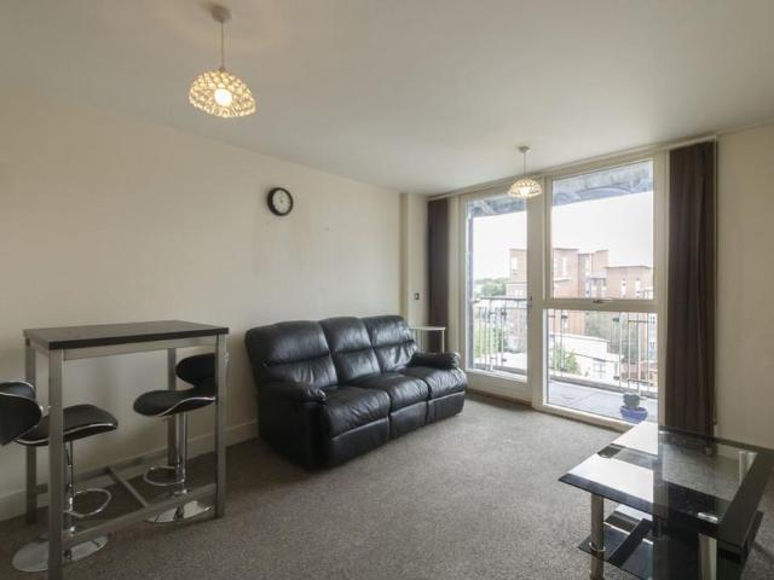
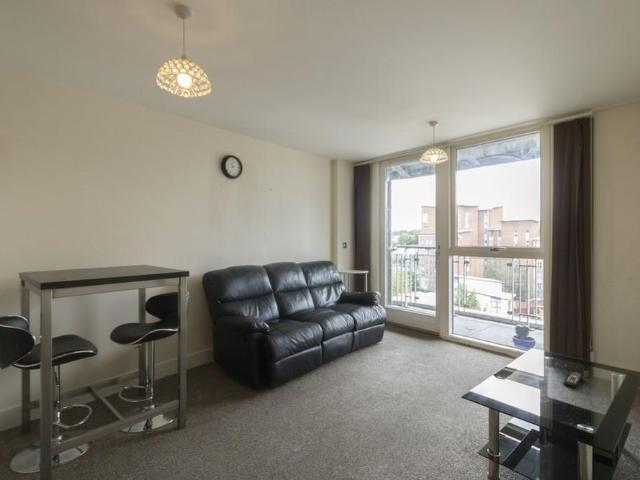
+ remote control (573, 379)
